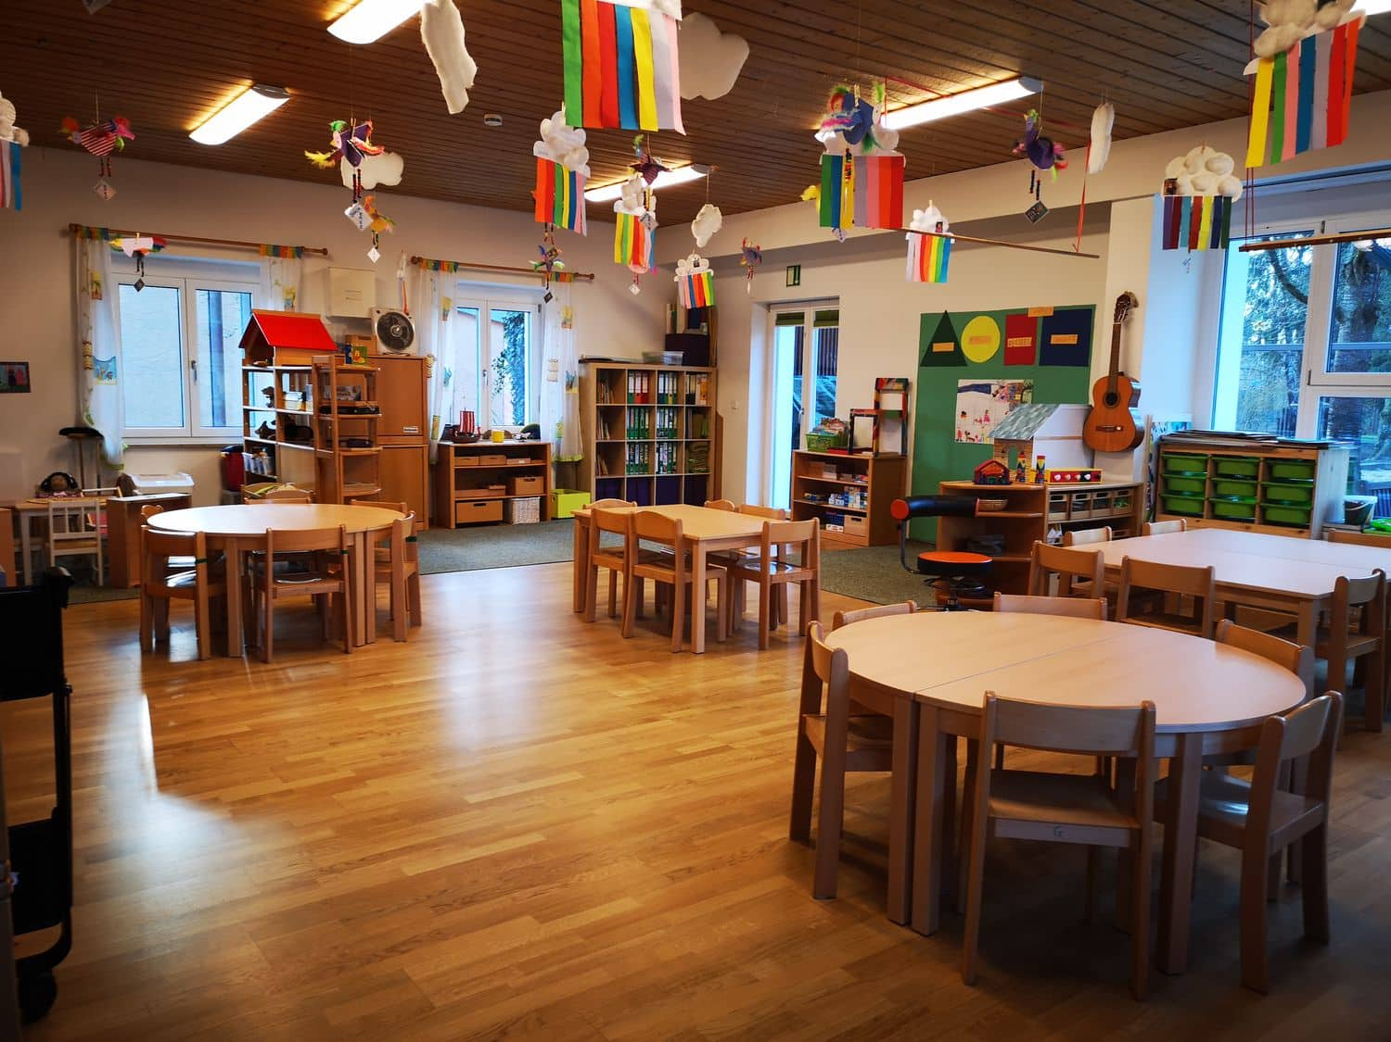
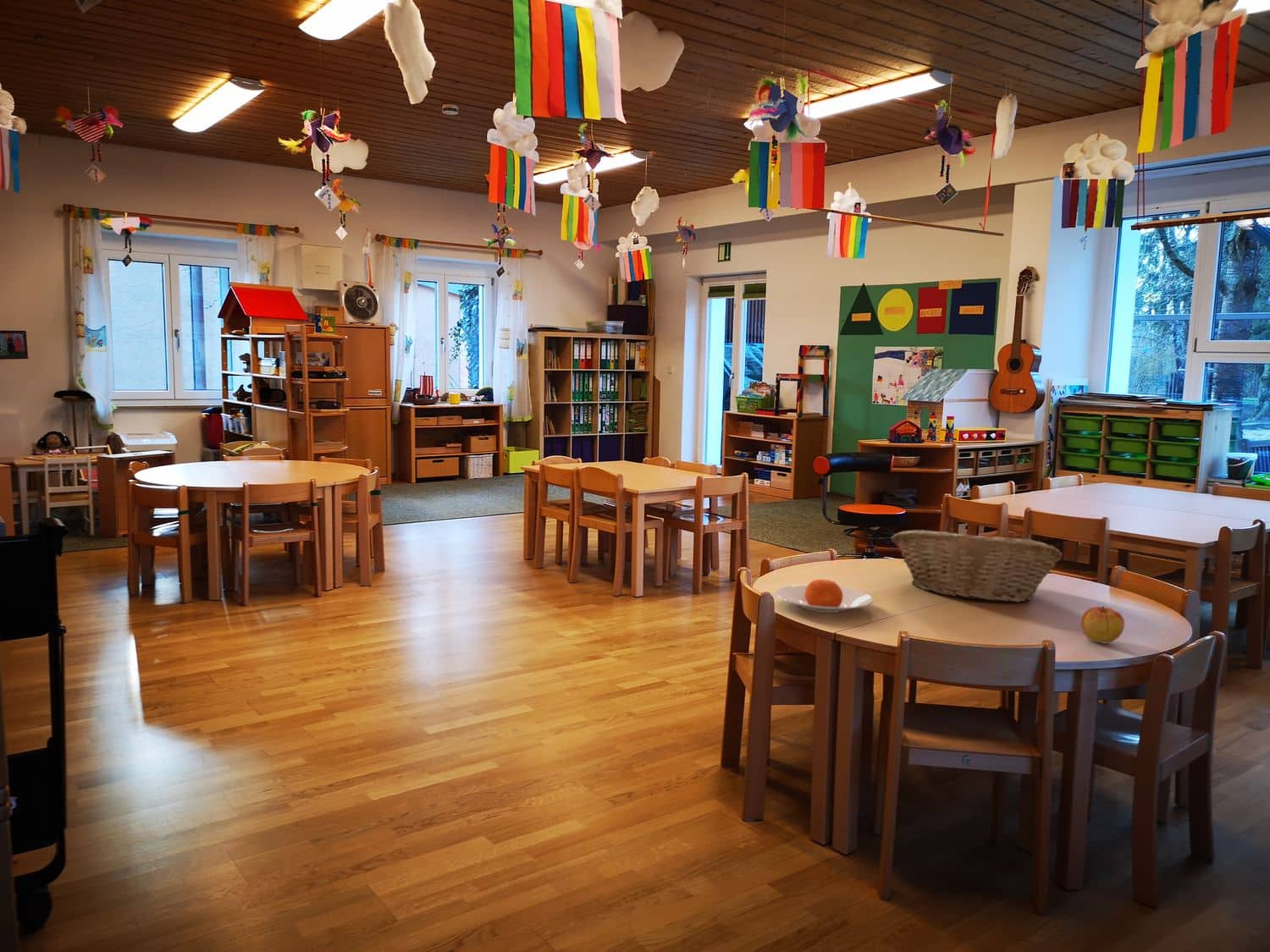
+ plate (824, 592)
+ apple (1102, 623)
+ fruit basket (973, 559)
